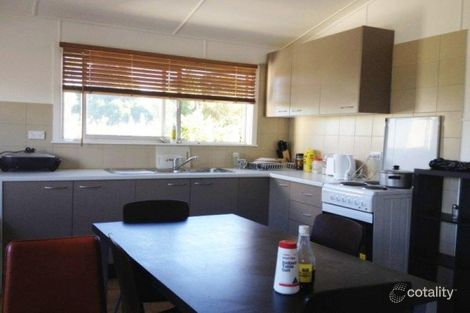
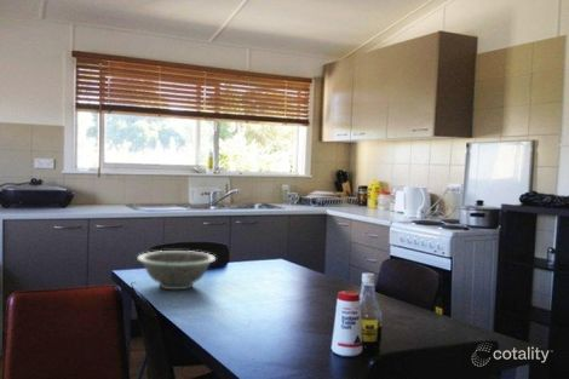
+ decorative bowl (176, 271)
